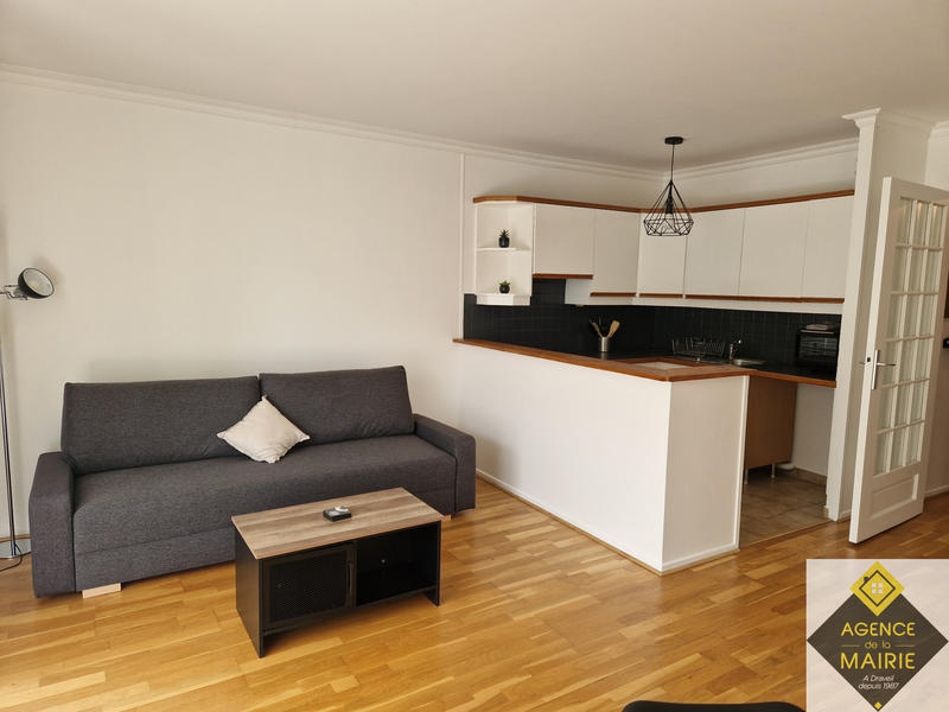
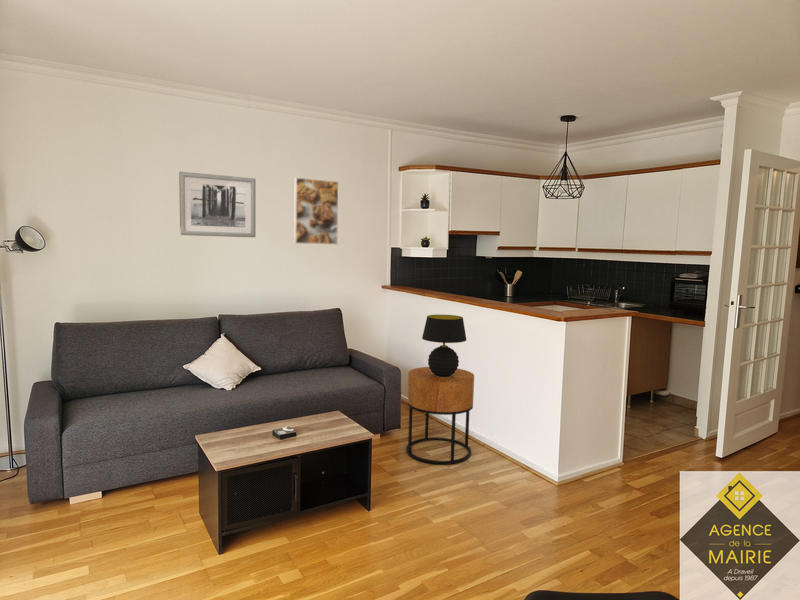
+ wall art (218, 205)
+ table lamp (443, 345)
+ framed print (316, 212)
+ side table (439, 412)
